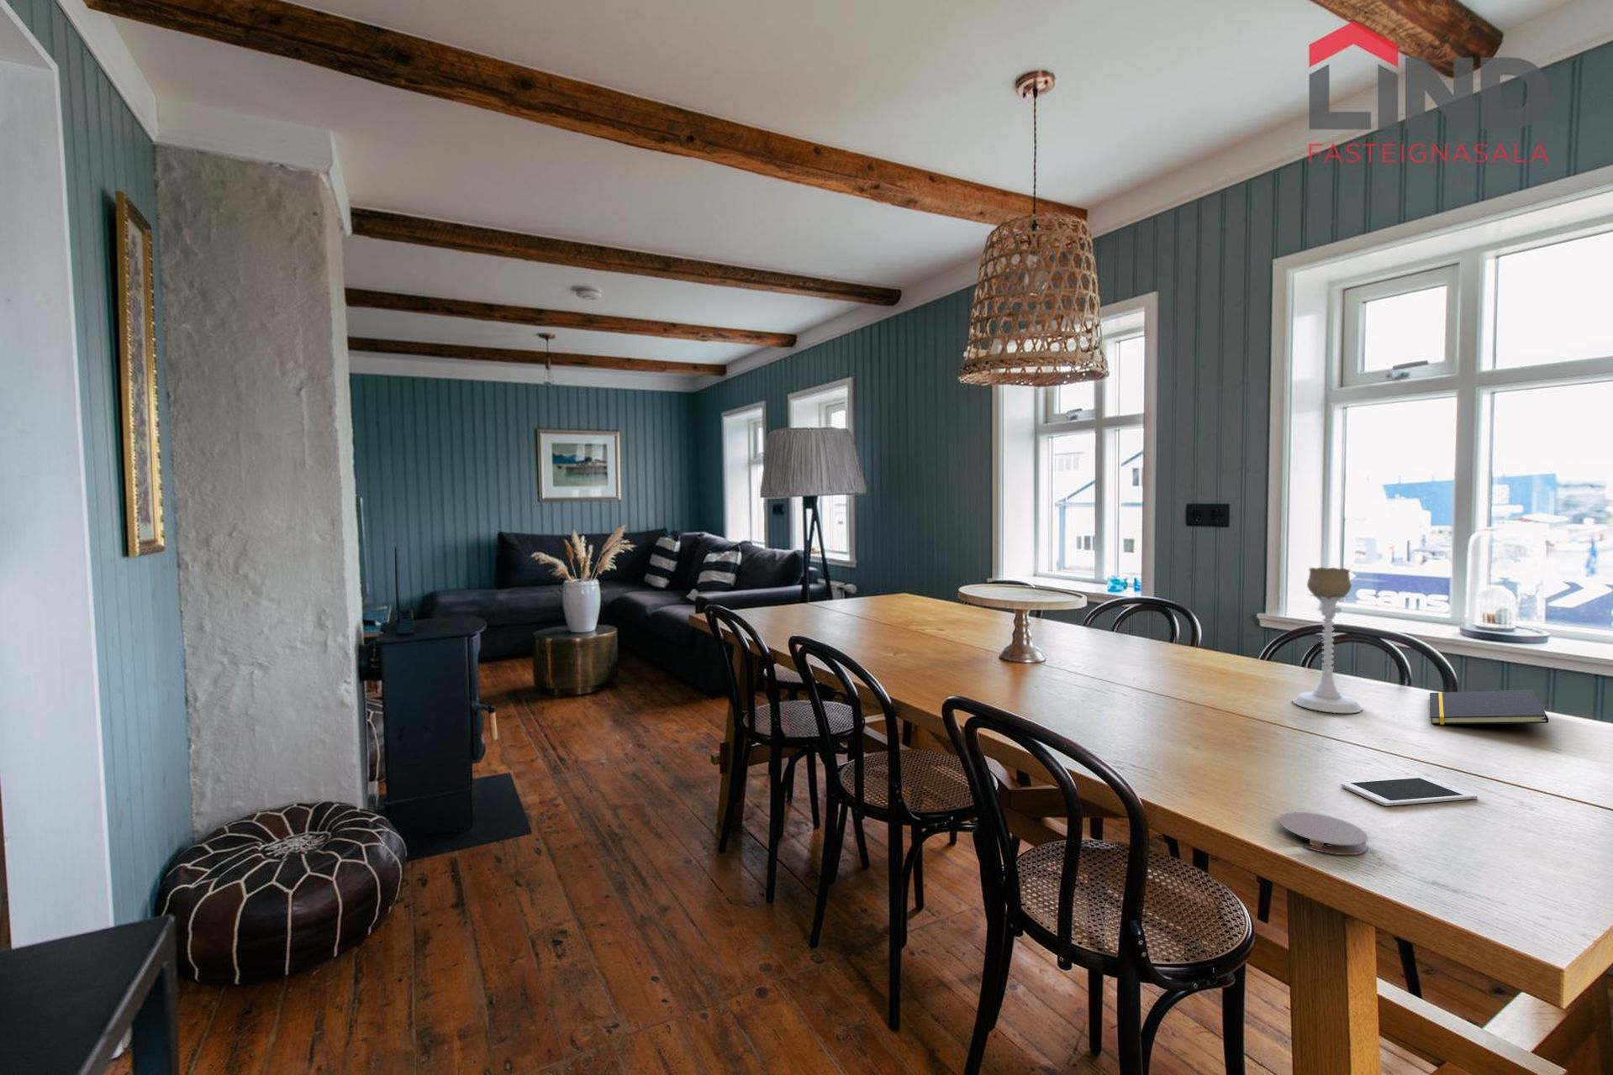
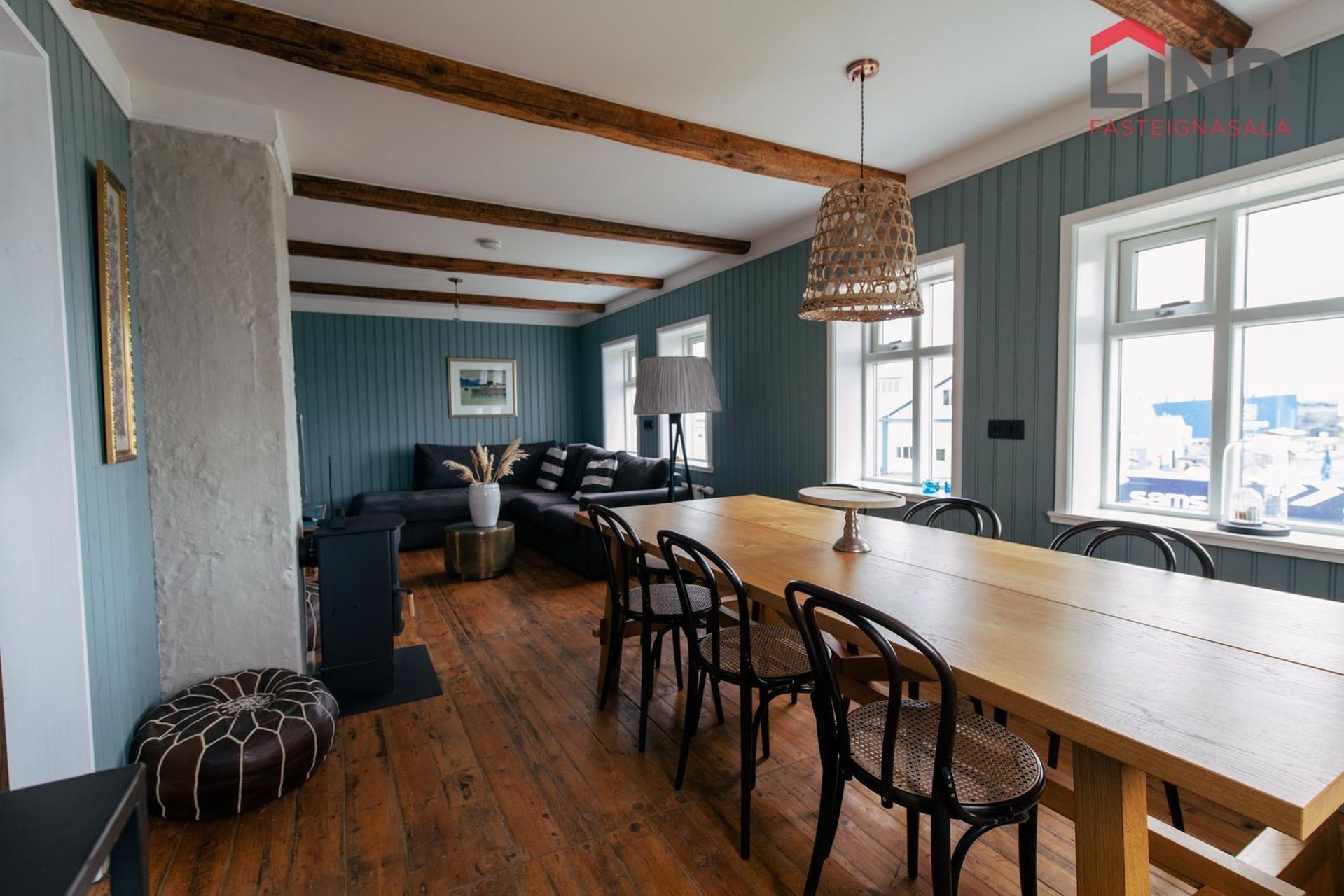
- coaster (1321, 833)
- notepad (1482, 707)
- candle holder (1327, 637)
- cell phone (1407, 791)
